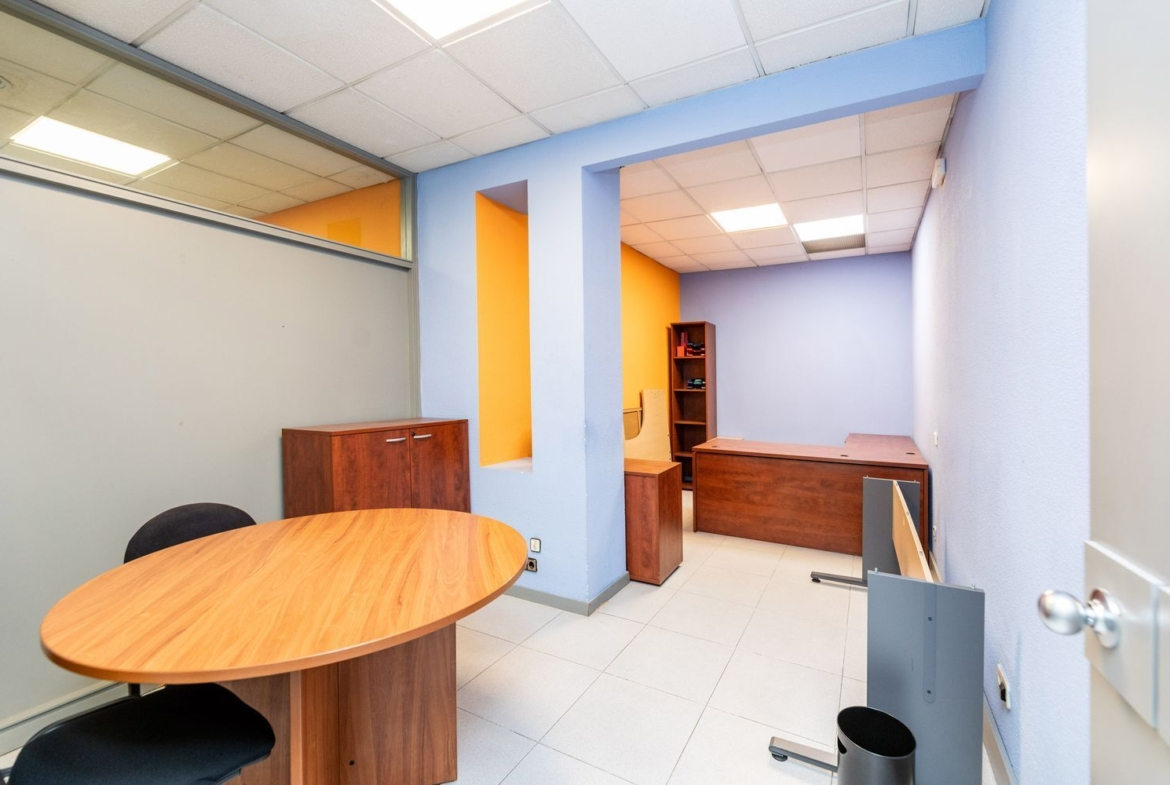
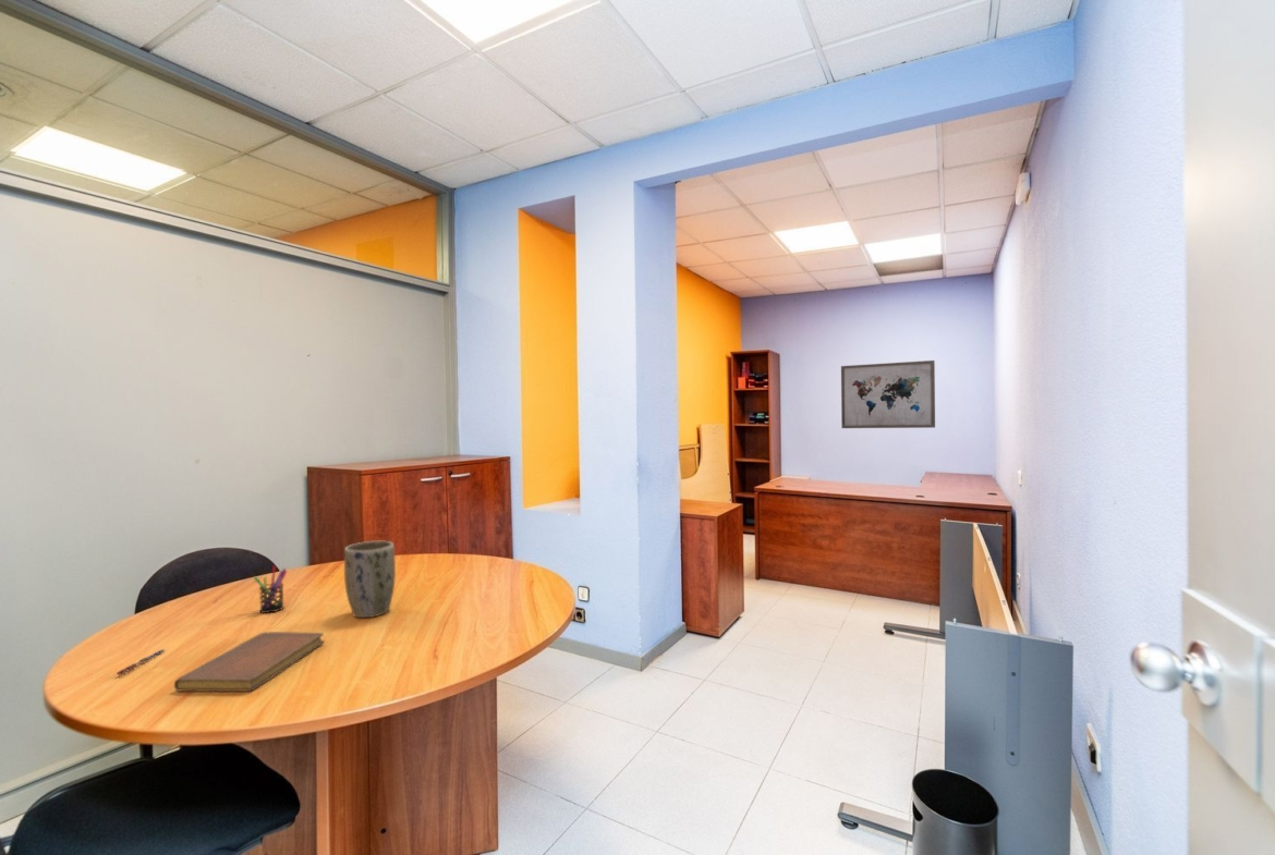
+ plant pot (369, 578)
+ pen holder (269, 588)
+ notebook (256, 658)
+ wall art (886, 395)
+ pen (142, 660)
